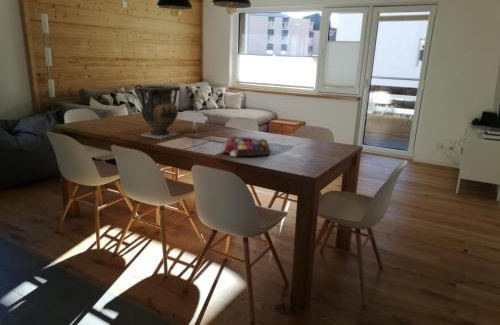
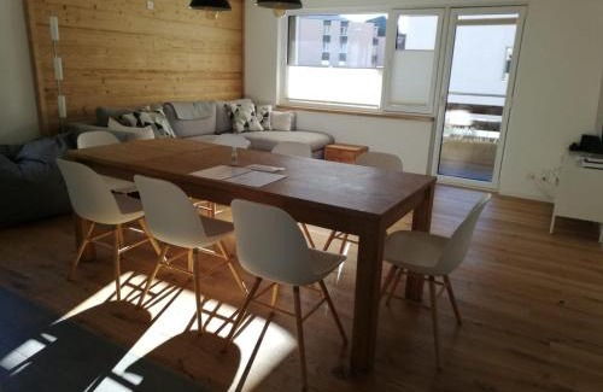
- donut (245, 144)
- vase (159, 111)
